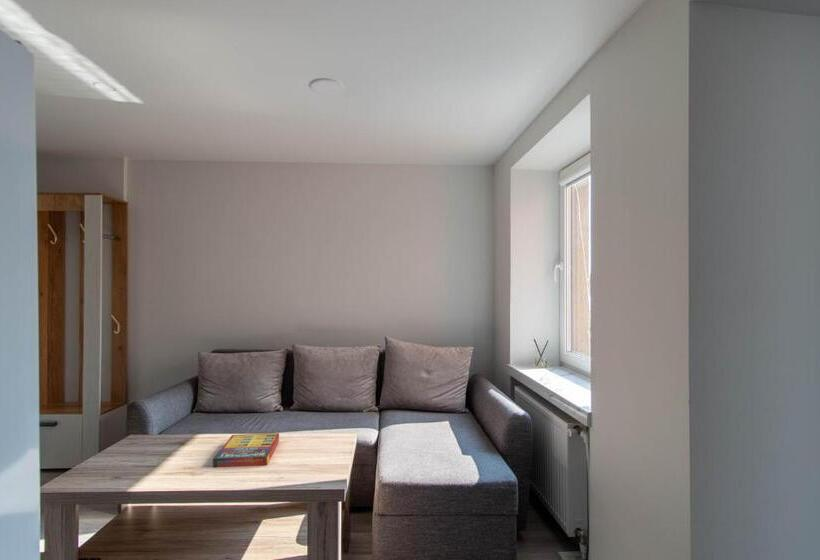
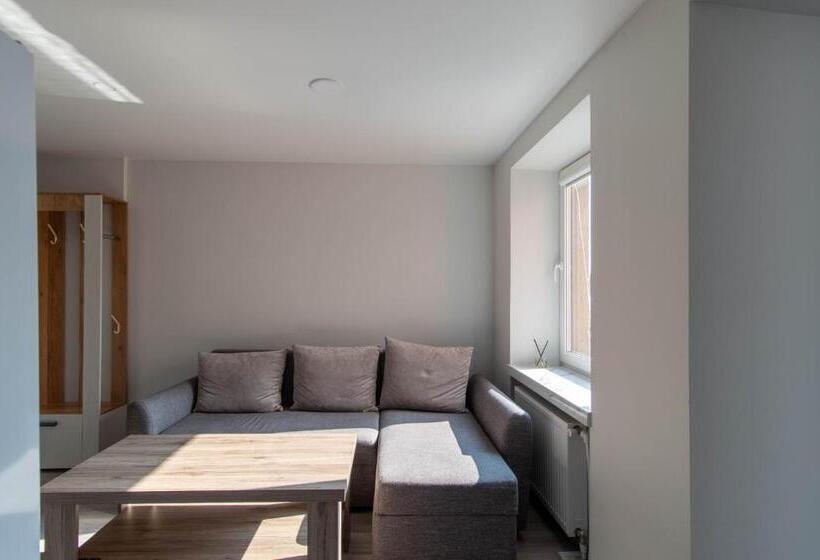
- game compilation box (248, 449)
